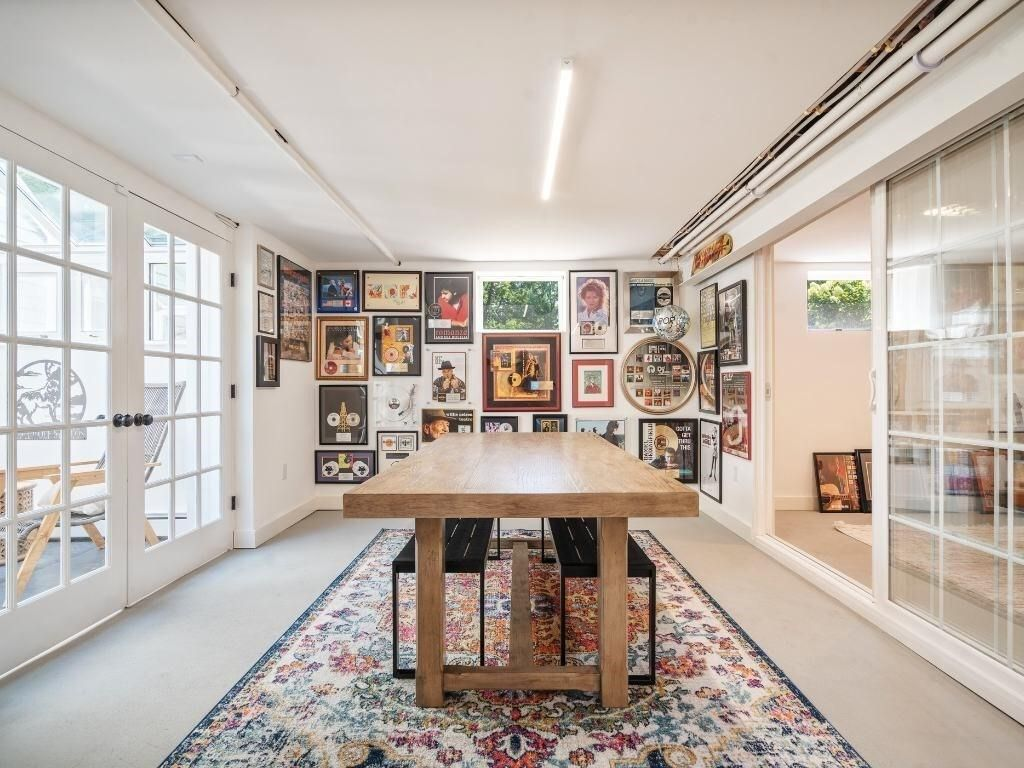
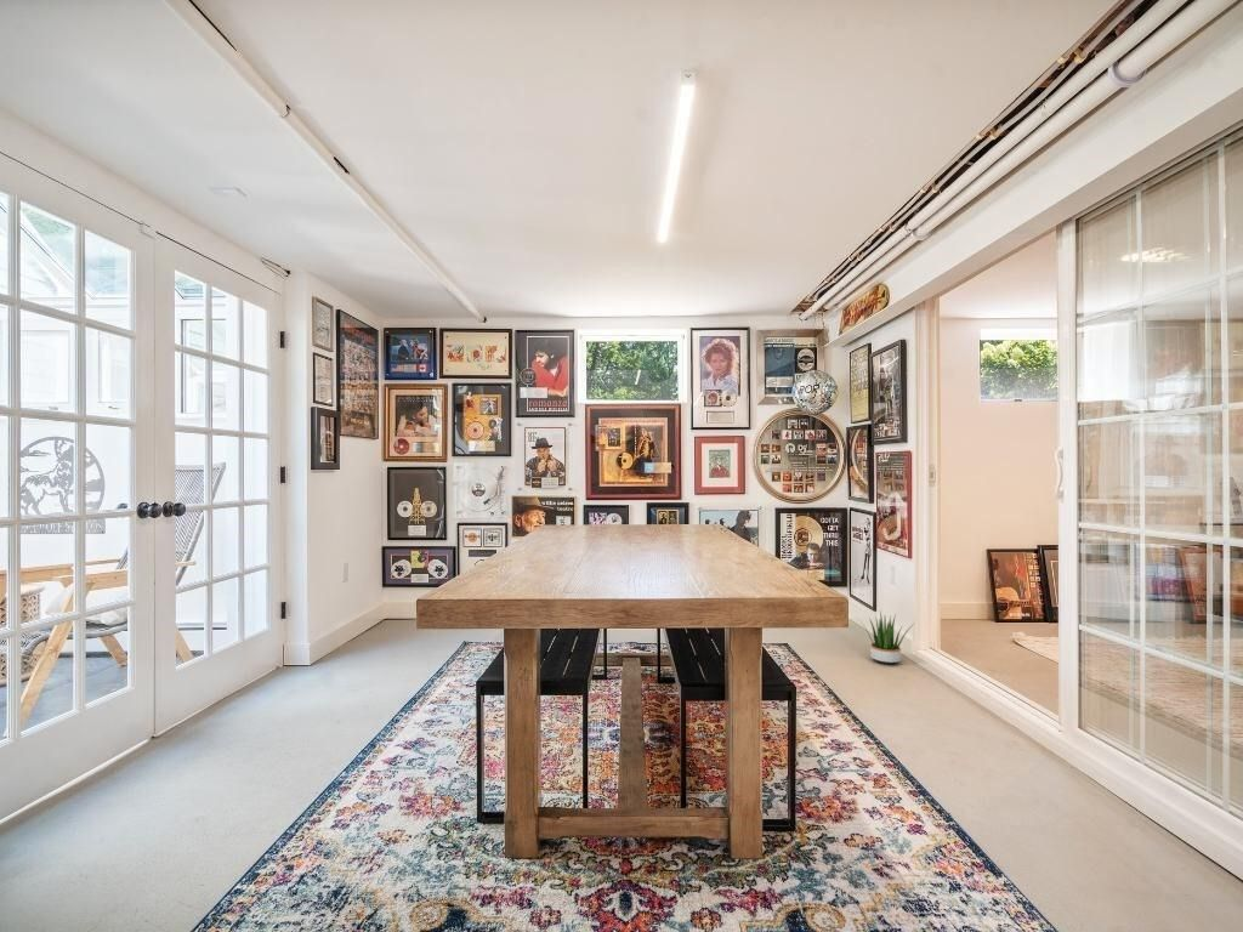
+ potted plant (885, 637)
